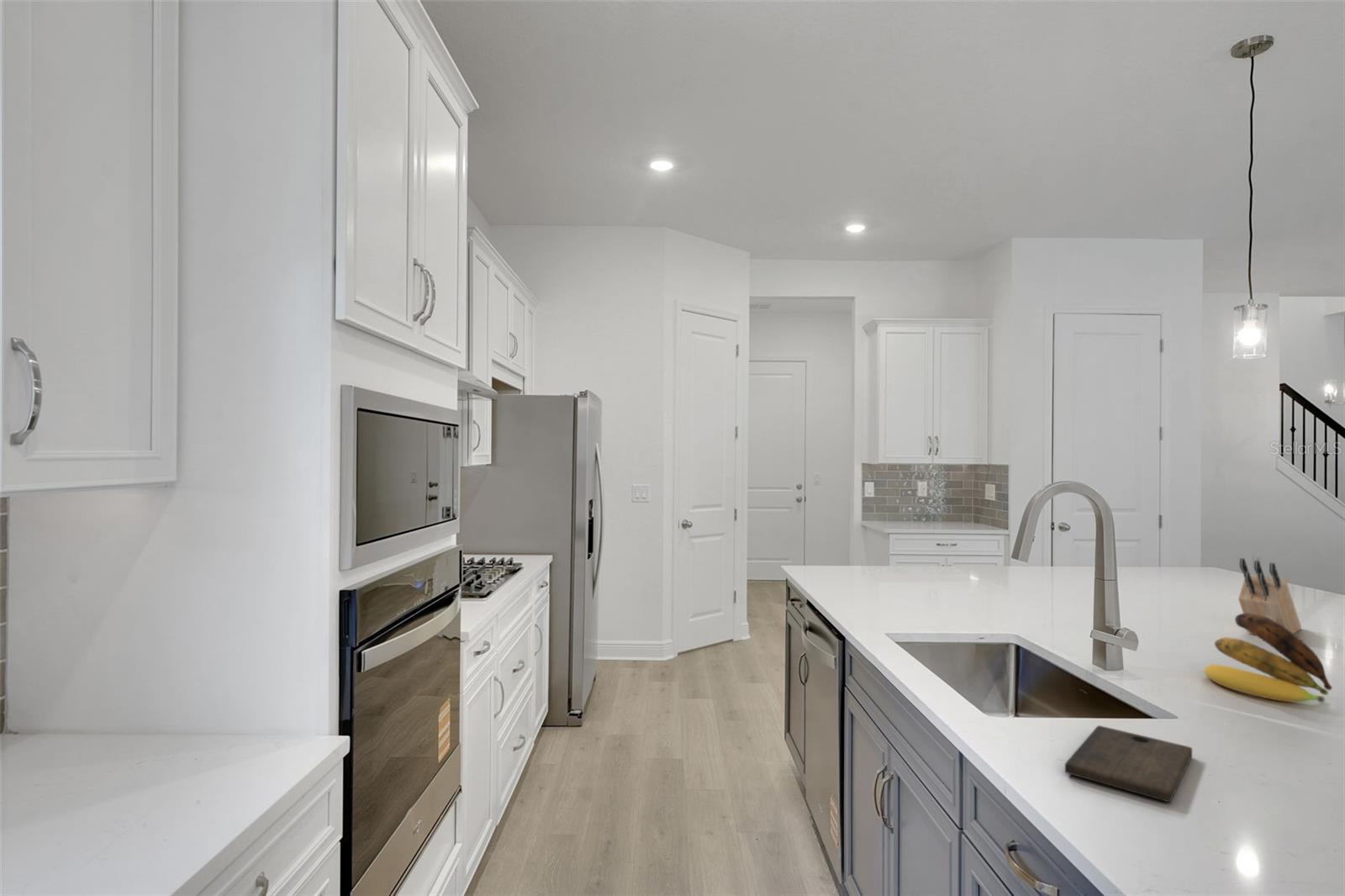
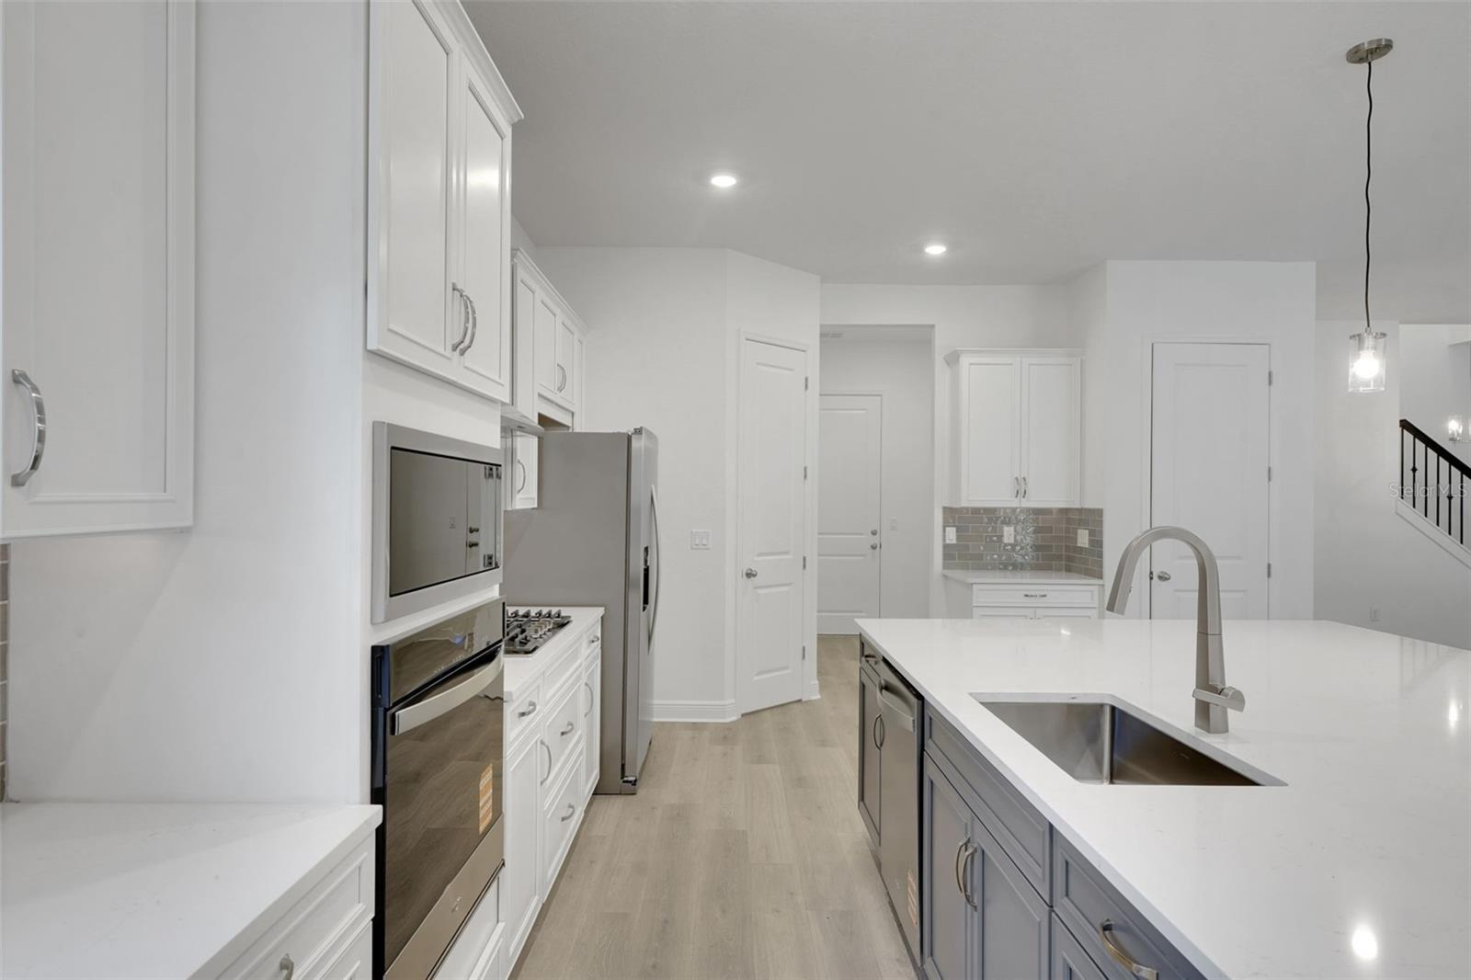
- knife block (1268, 594)
- cutting board (1130, 759)
- banana (1259, 652)
